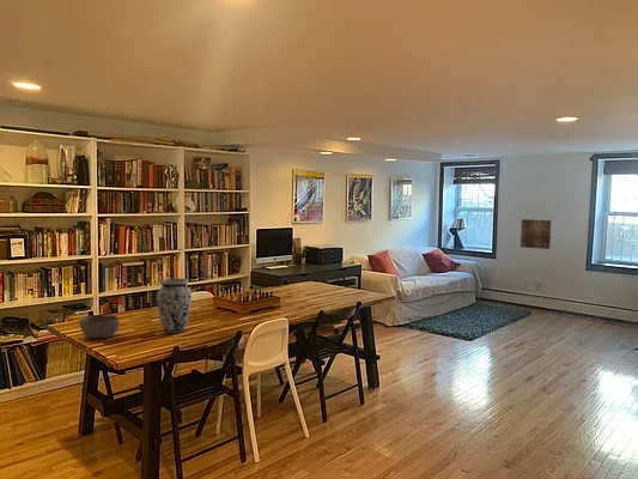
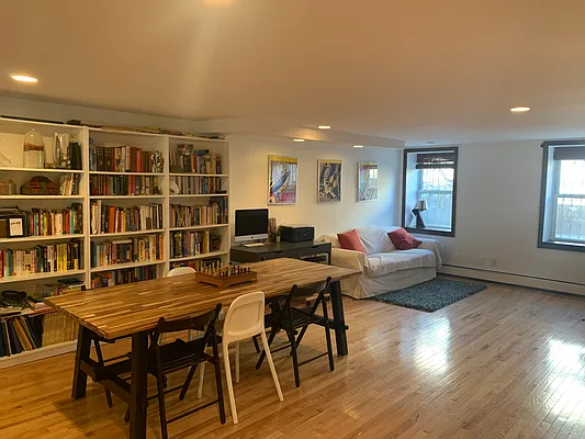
- wall art (535, 234)
- bowl (99, 327)
- vase (174, 305)
